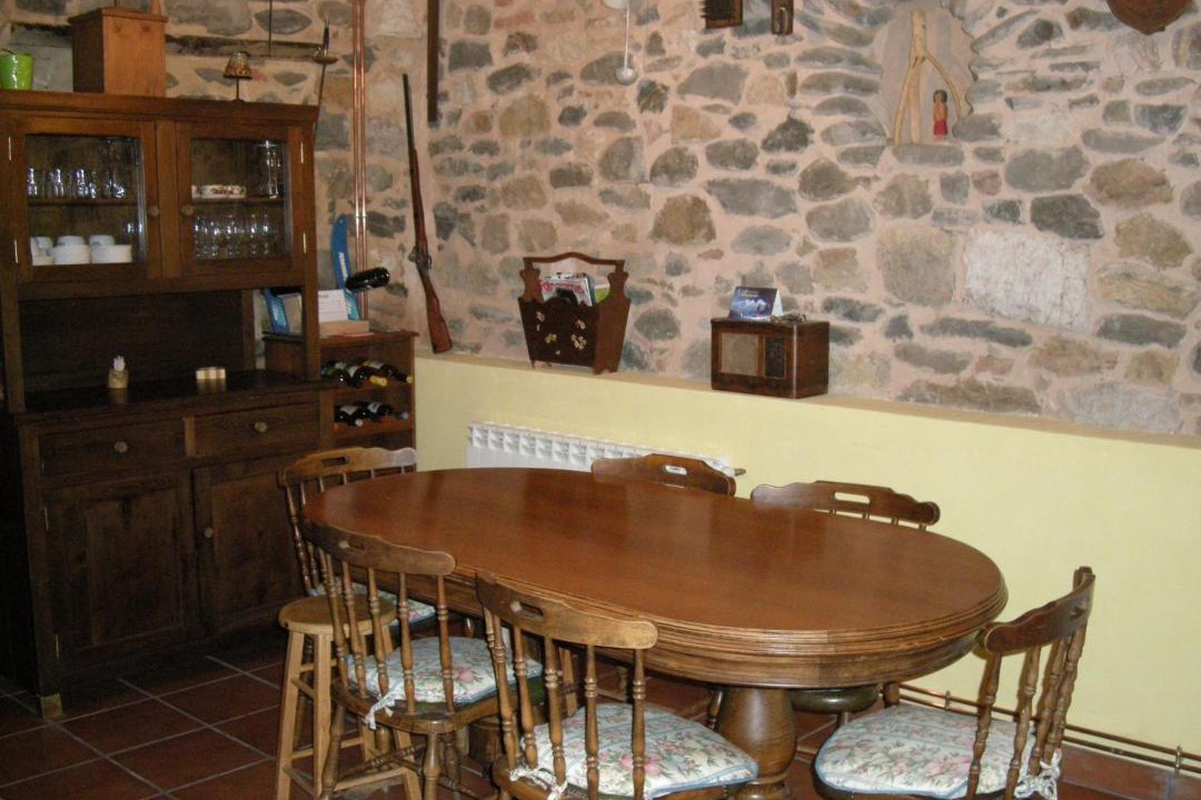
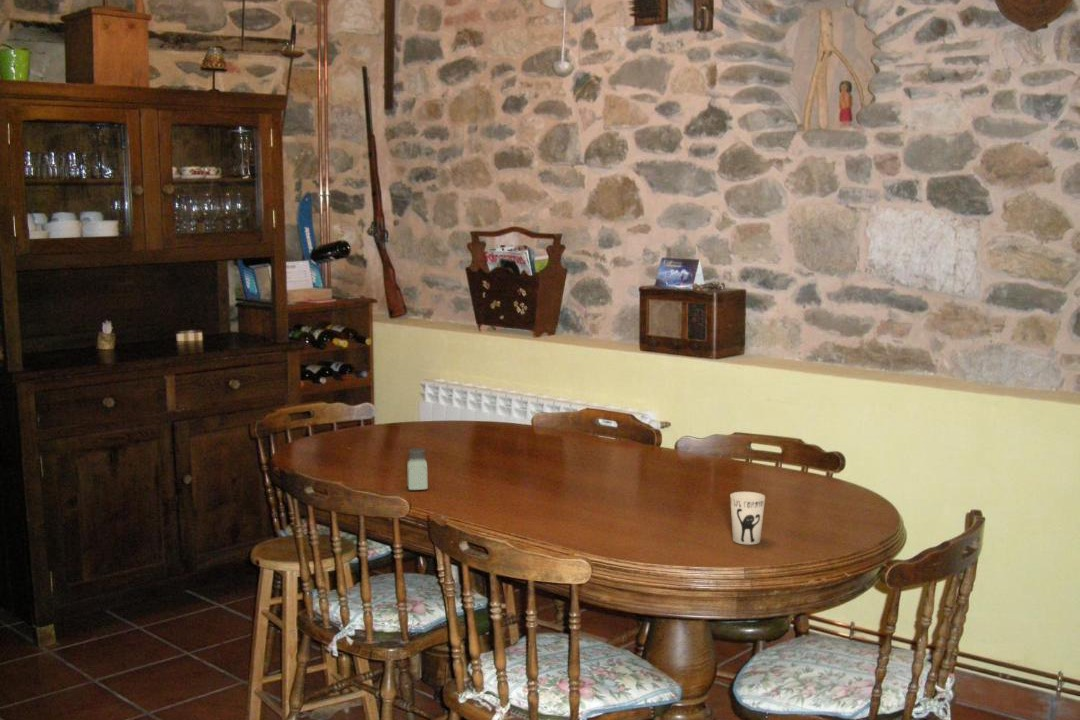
+ saltshaker (417, 468)
+ cup (747, 518)
